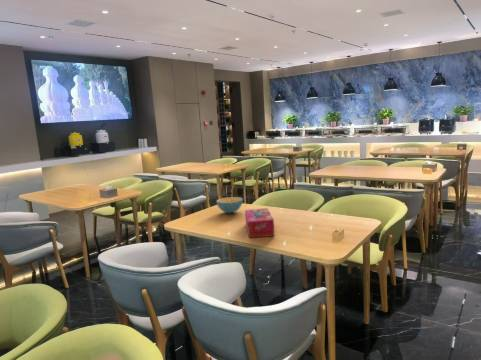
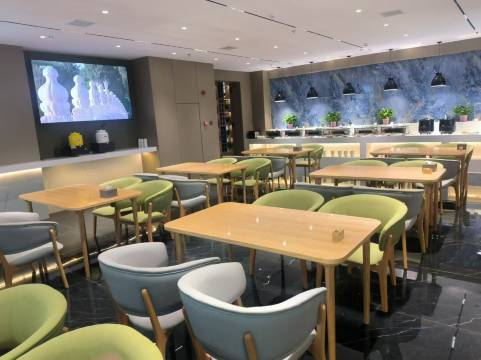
- tissue box (258, 222)
- cereal bowl (230, 206)
